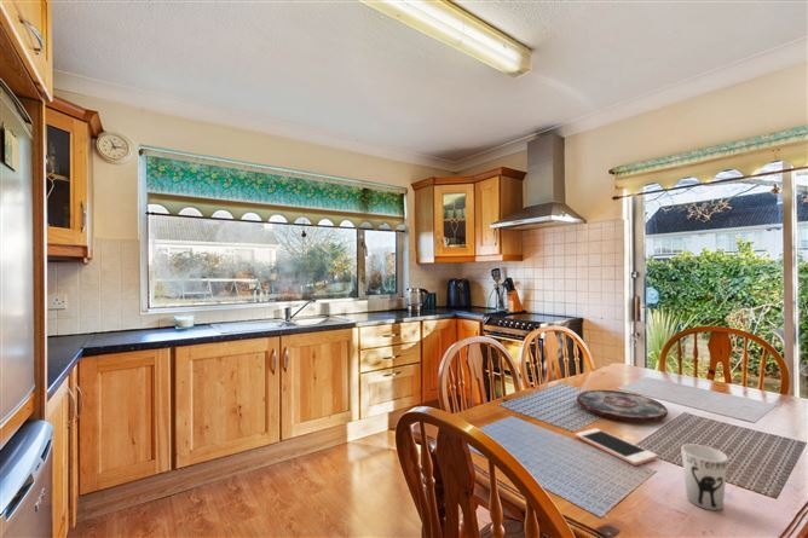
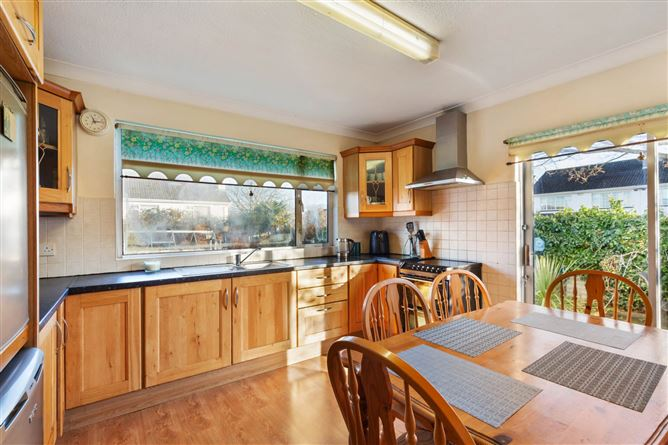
- plate (619, 404)
- cell phone (613, 445)
- cup (704, 476)
